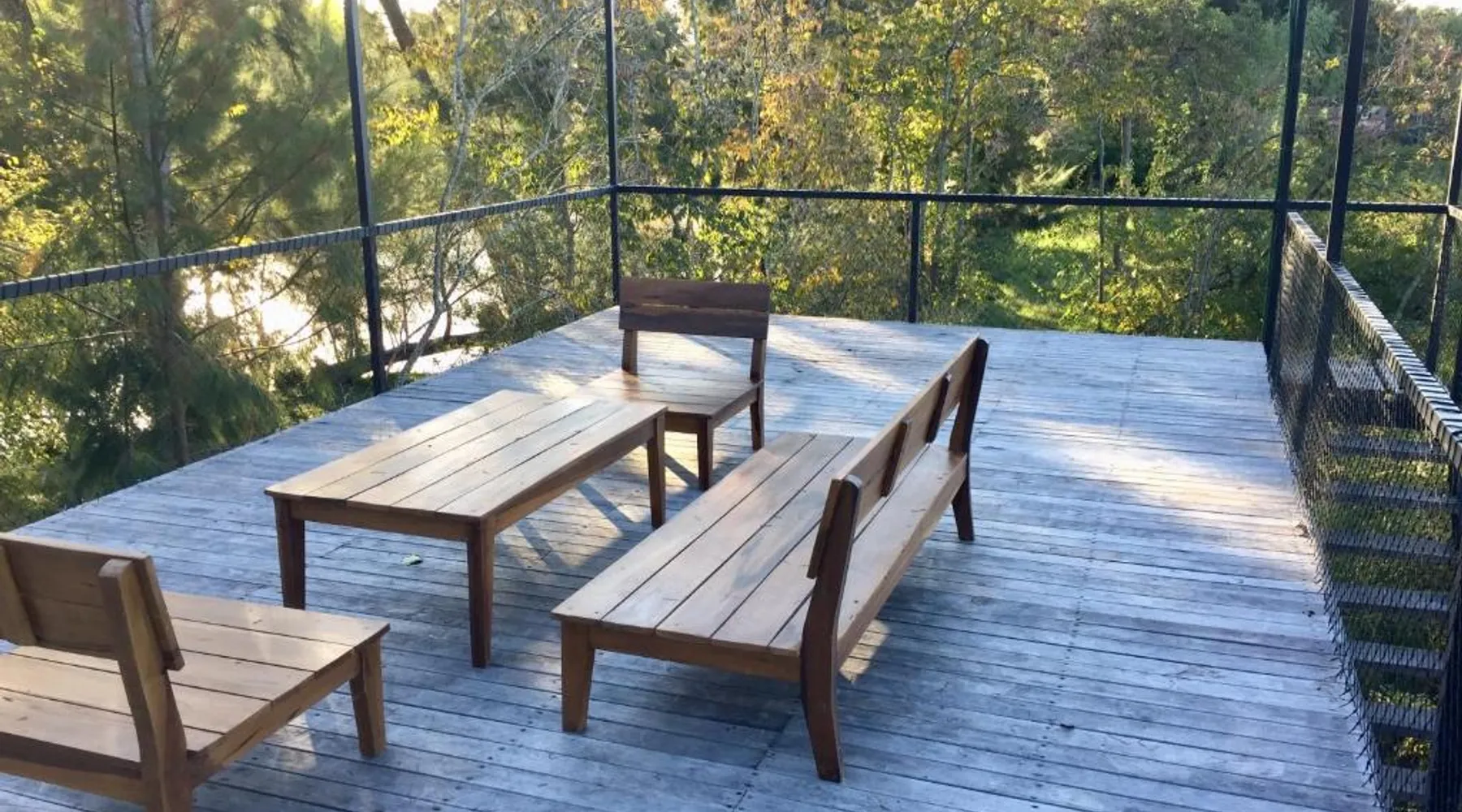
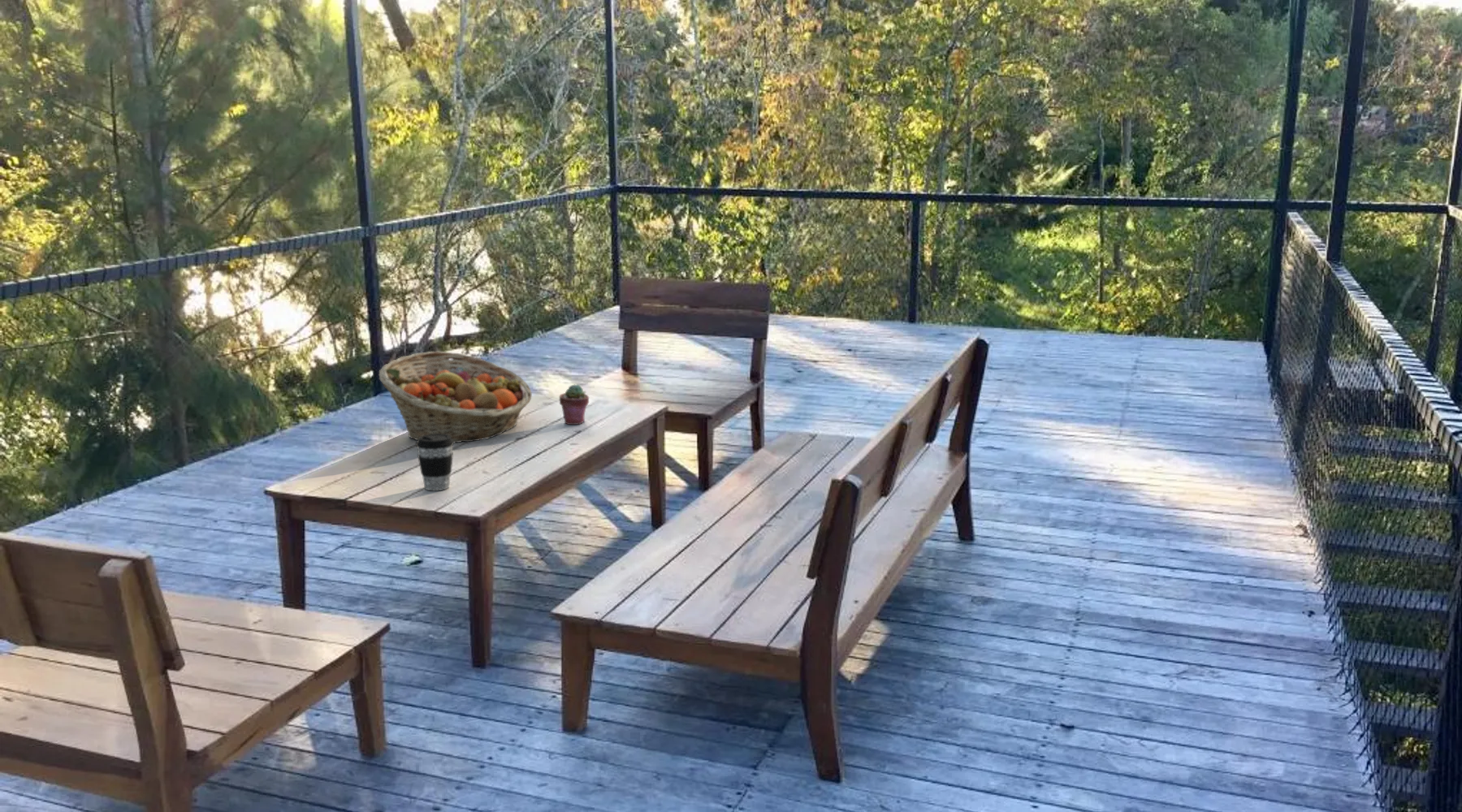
+ potted succulent (573, 404)
+ fruit basket (456, 395)
+ coffee cup (435, 462)
